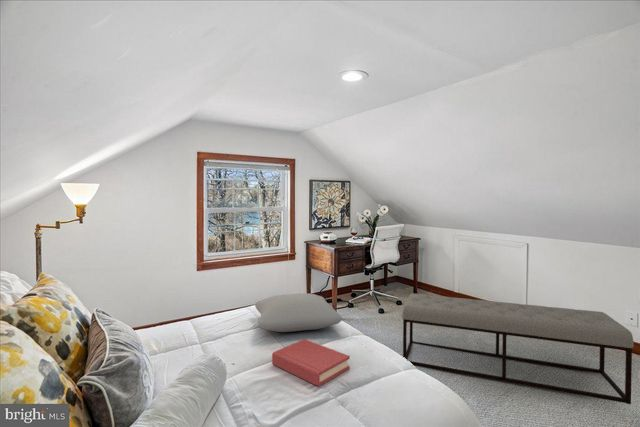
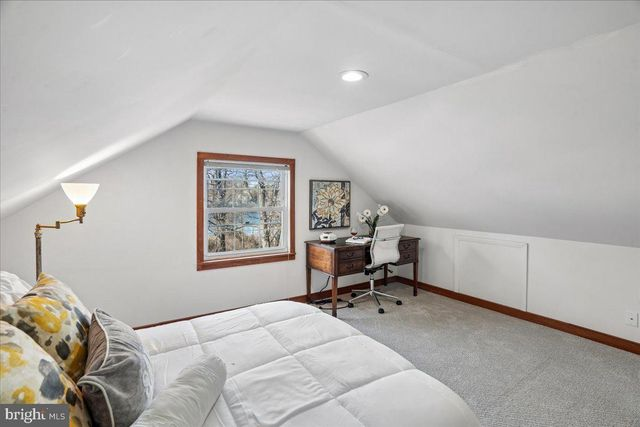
- hardback book (310, 360)
- bench (498, 338)
- cushion (295, 311)
